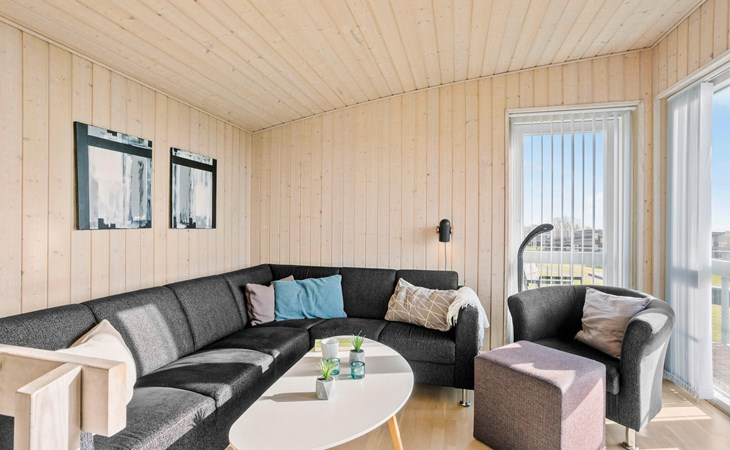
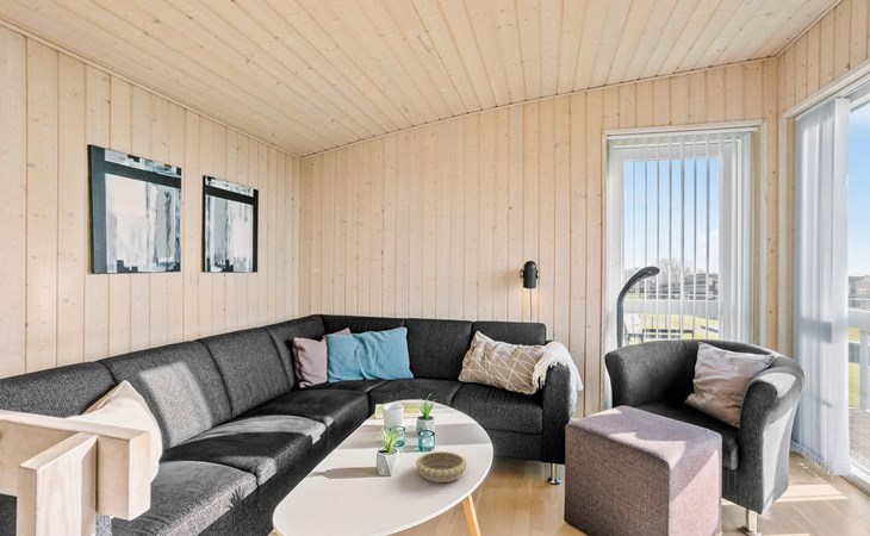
+ decorative bowl (441, 465)
